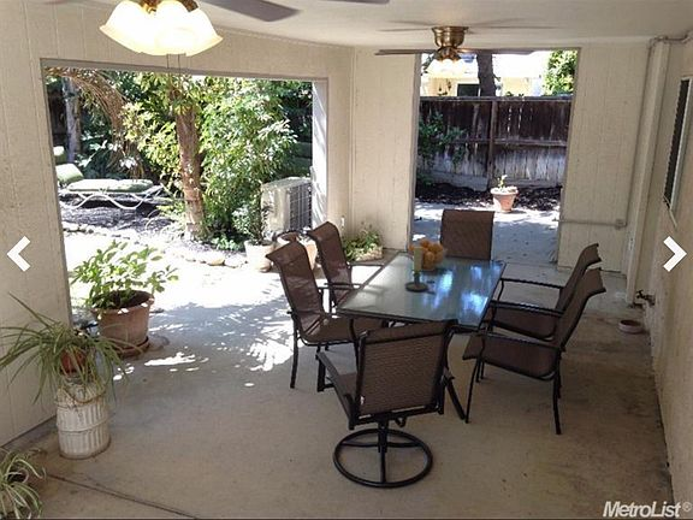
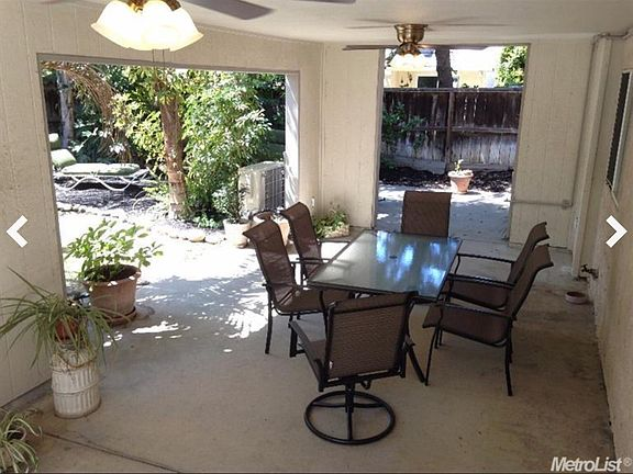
- candle holder (417, 266)
- fruit basket (427, 254)
